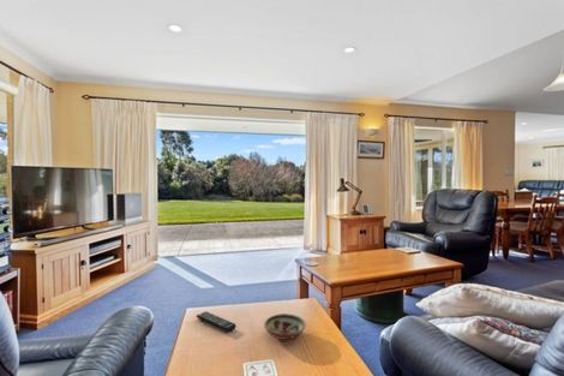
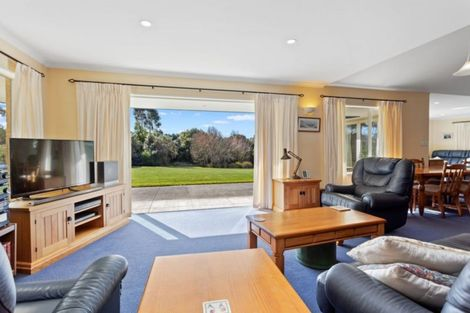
- remote control (215, 321)
- decorative bowl (284, 328)
